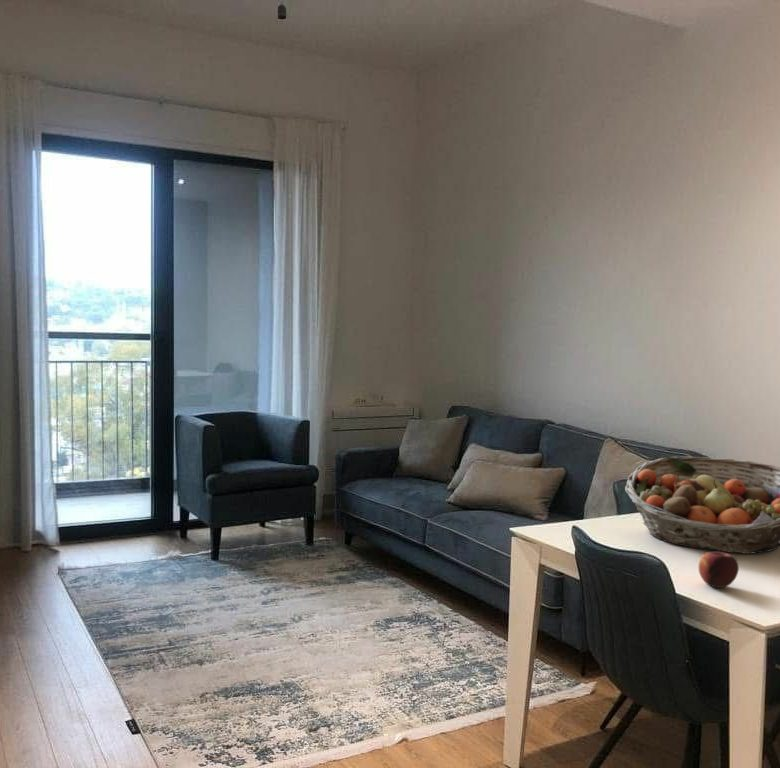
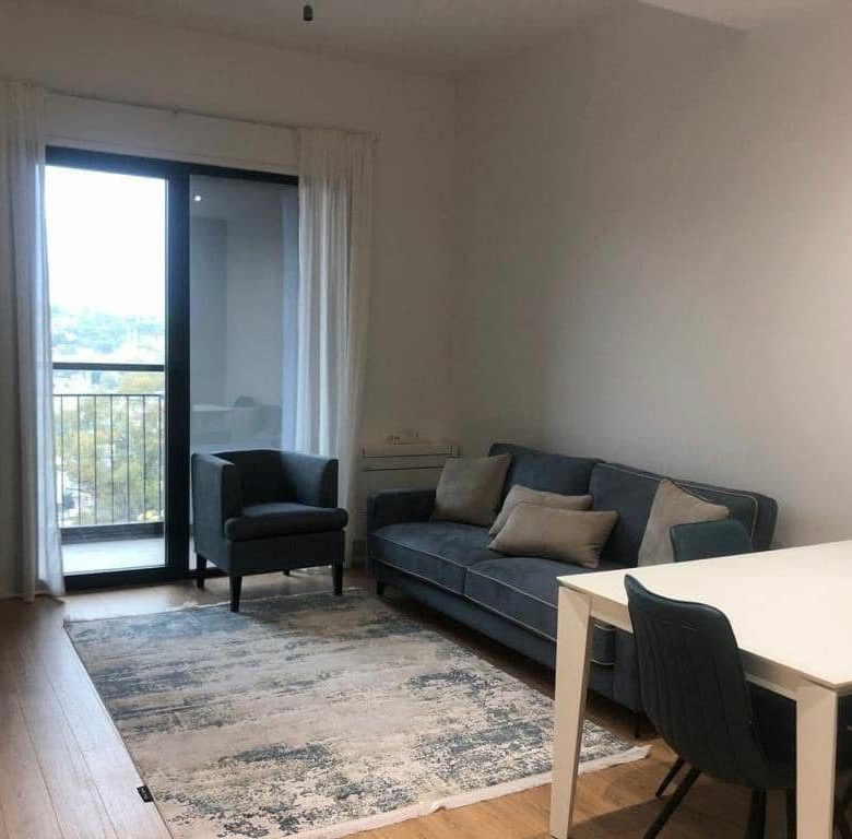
- fruit basket (714, 502)
- apple (718, 569)
